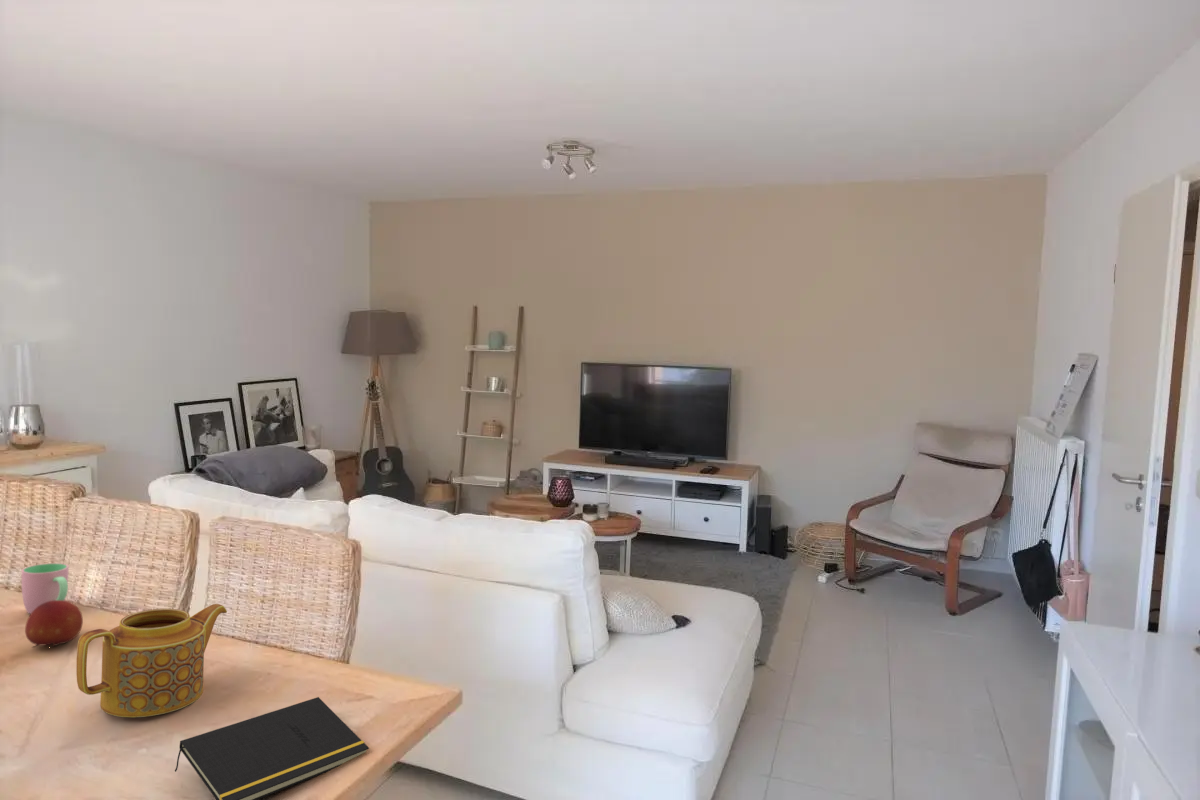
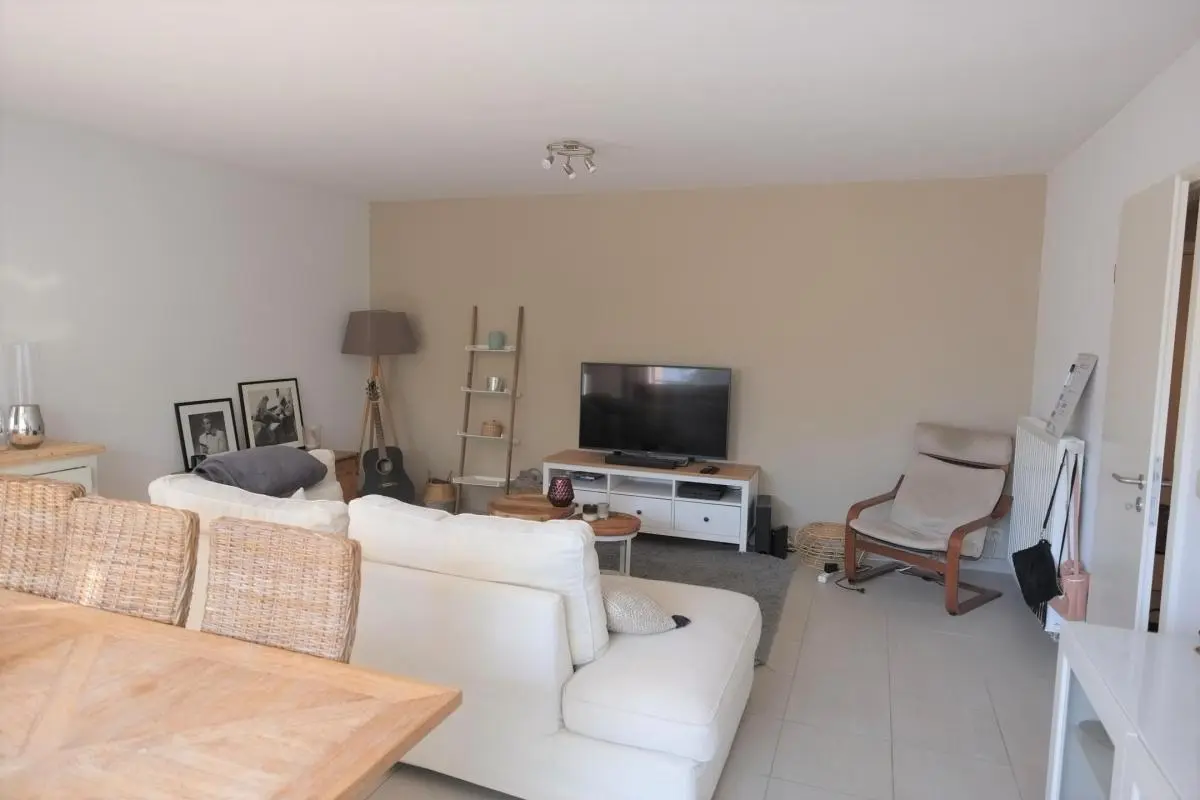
- teapot (157, 656)
- cup (48, 590)
- fruit (54, 622)
- notepad (277, 748)
